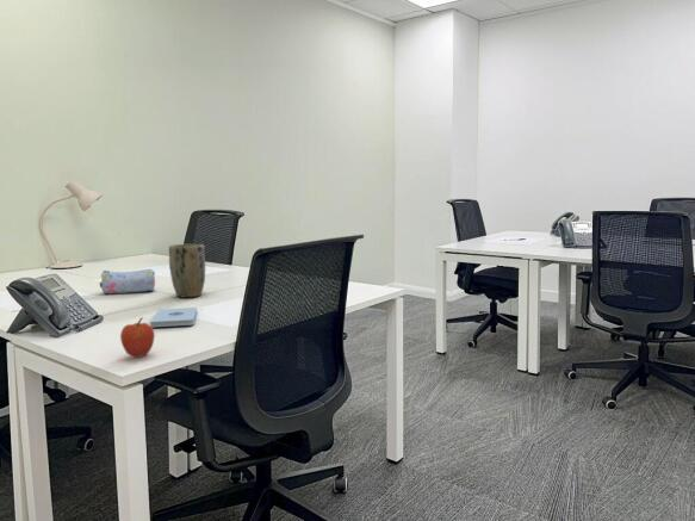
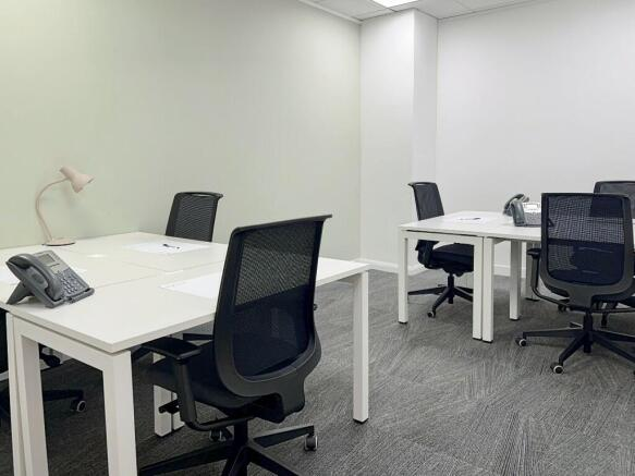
- apple (137, 336)
- pencil case (128, 280)
- notepad (175, 316)
- plant pot (187, 269)
